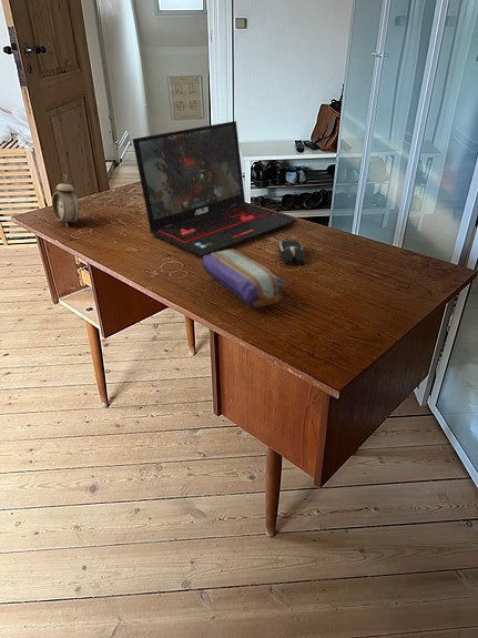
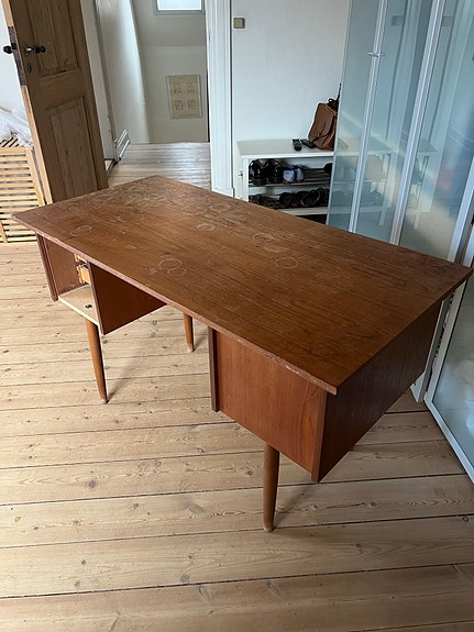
- laptop (220, 184)
- pencil case (241, 276)
- computer mouse (291, 250)
- alarm clock (64, 200)
